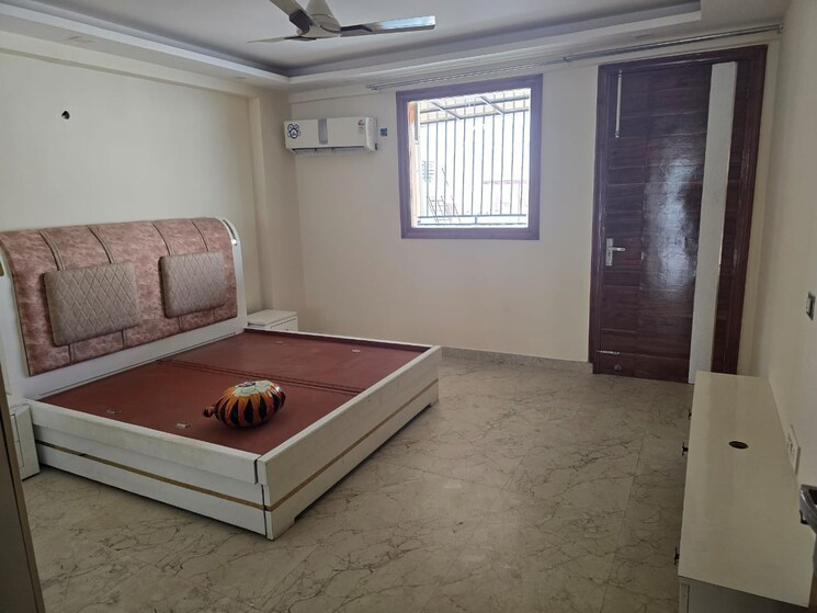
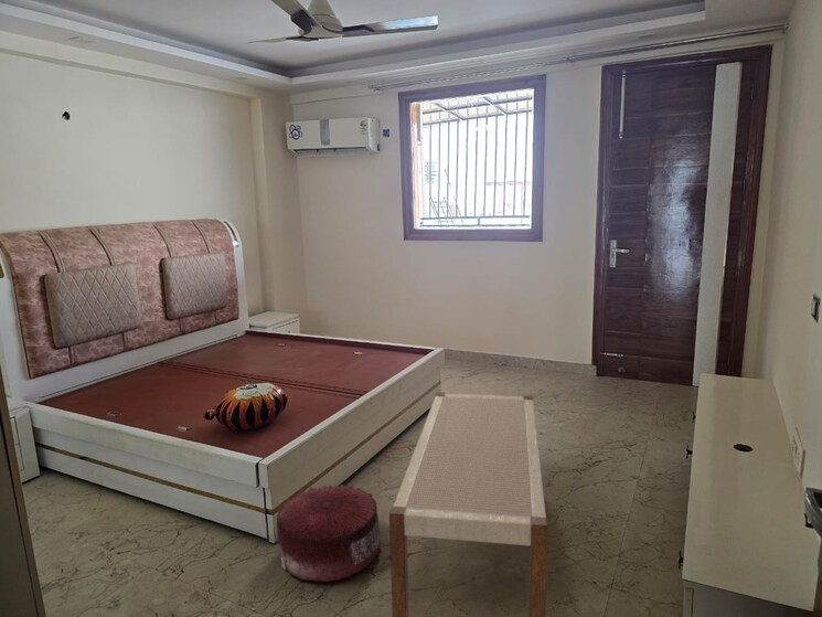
+ bench (477, 490)
+ pouf (329, 526)
